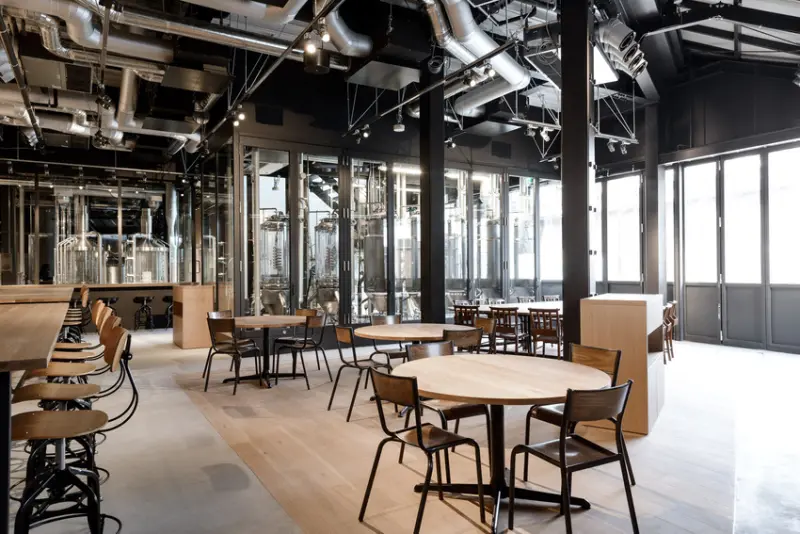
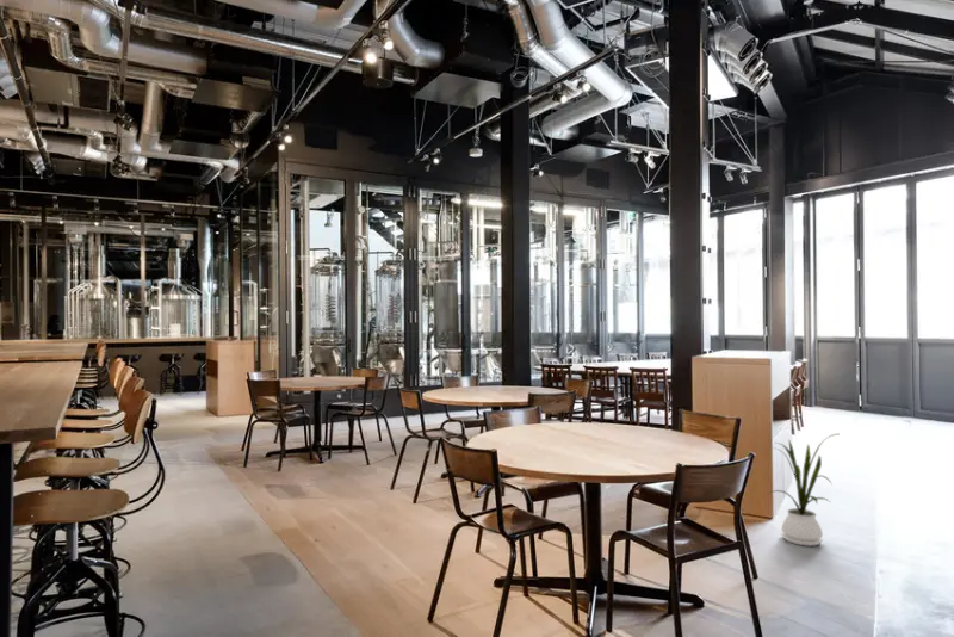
+ house plant (804, 484)
